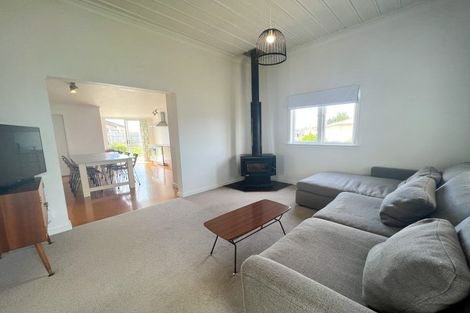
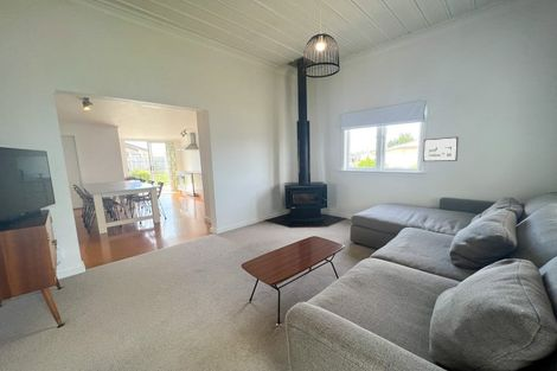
+ picture frame (440, 149)
